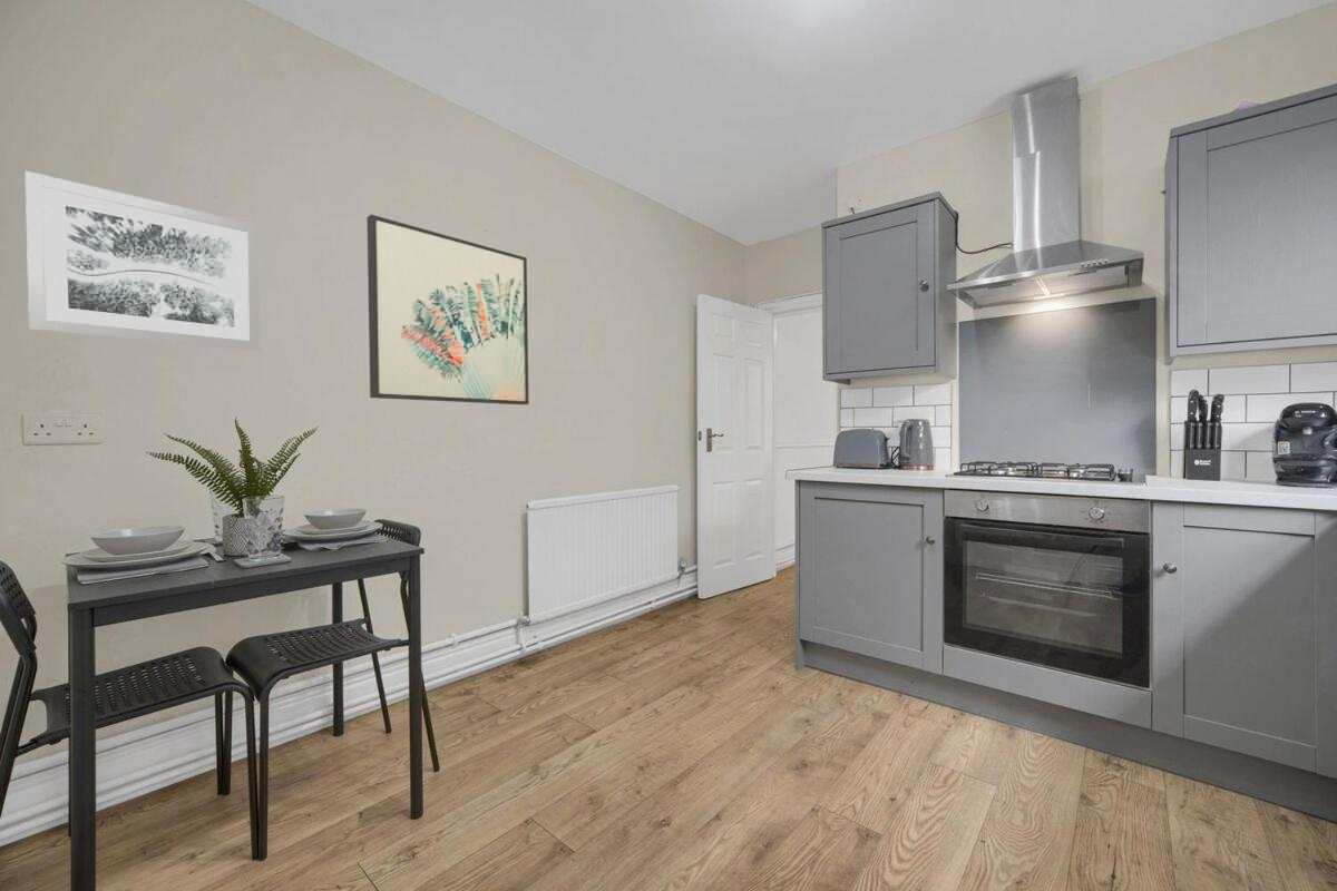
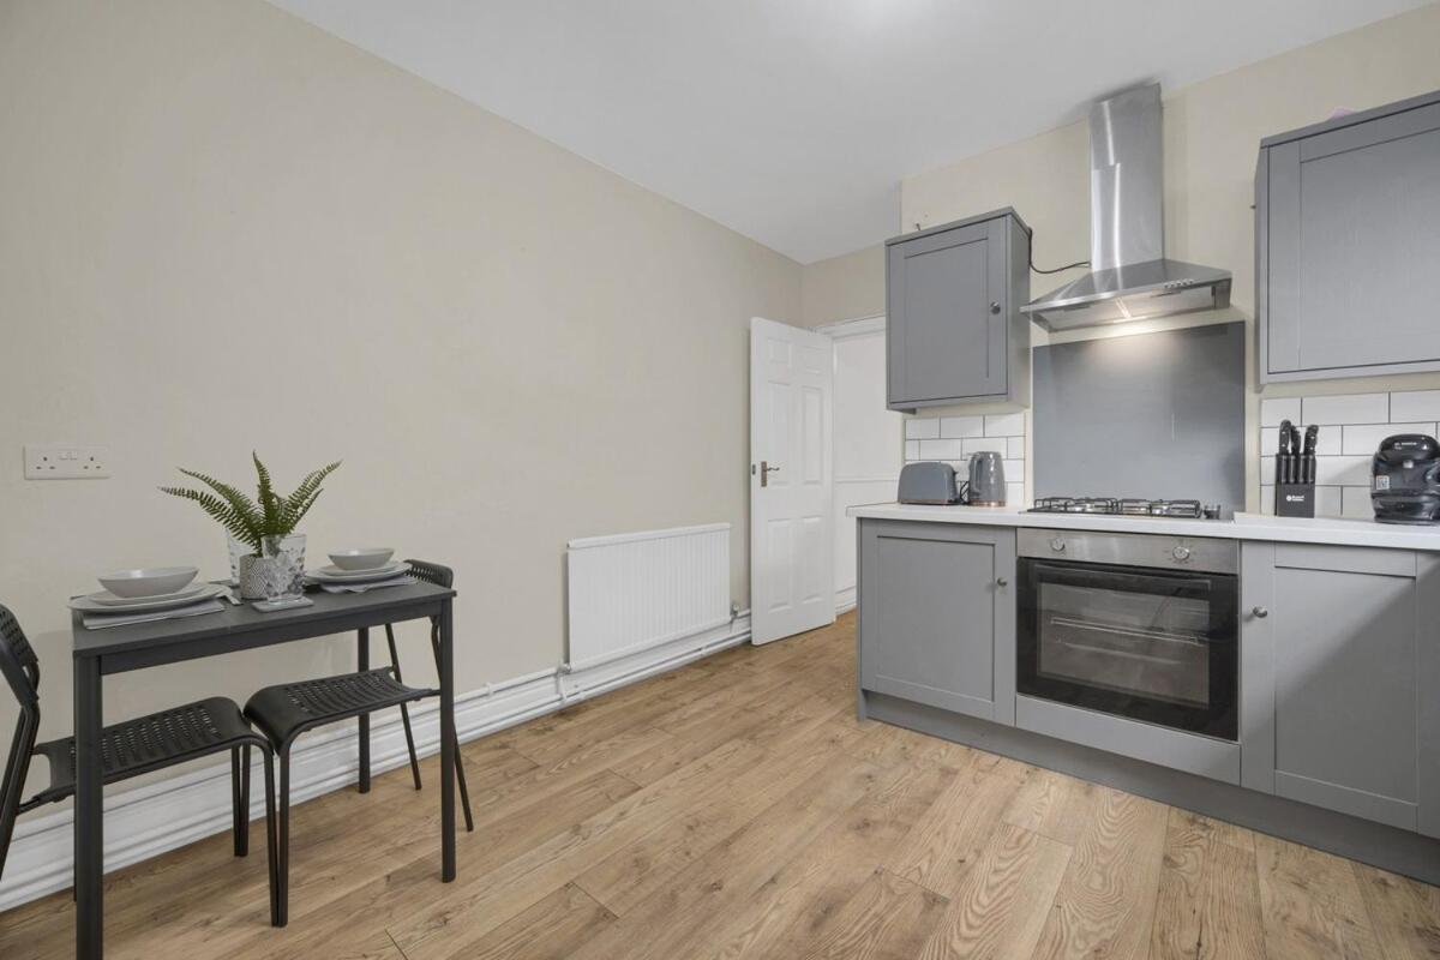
- wall art (155, 272)
- wall art (456, 320)
